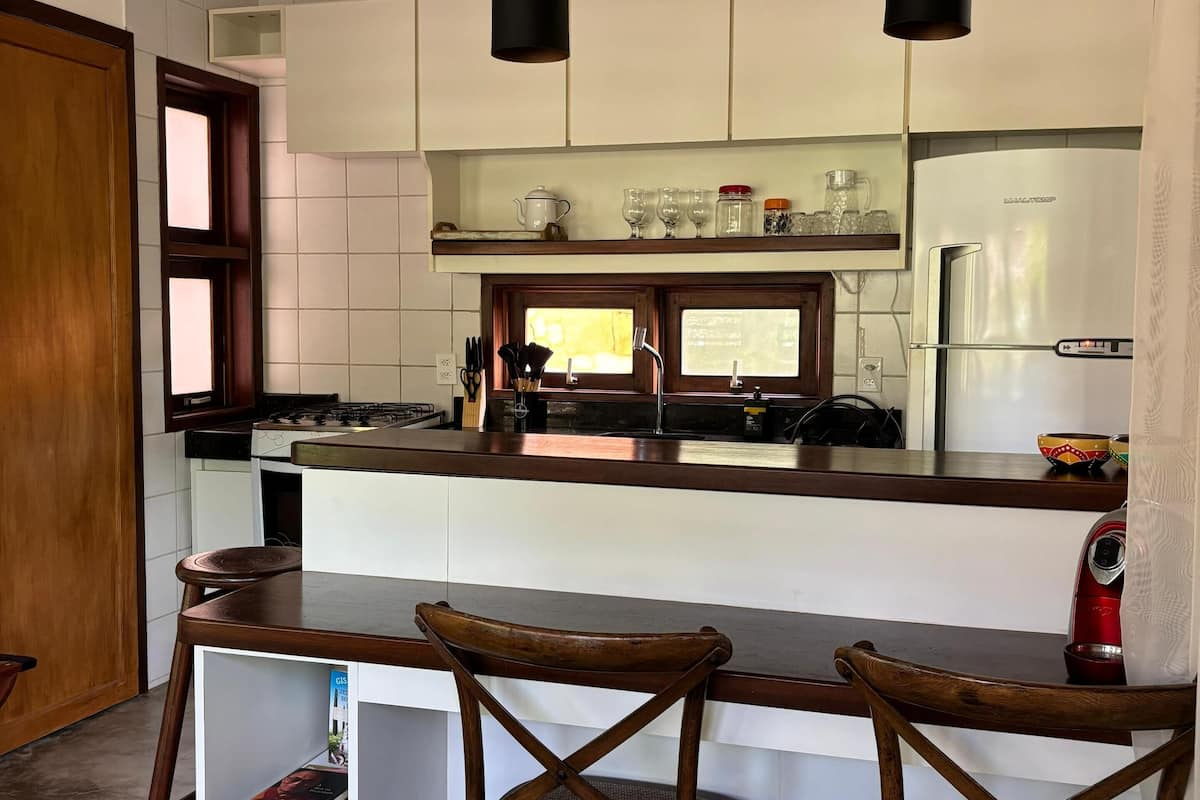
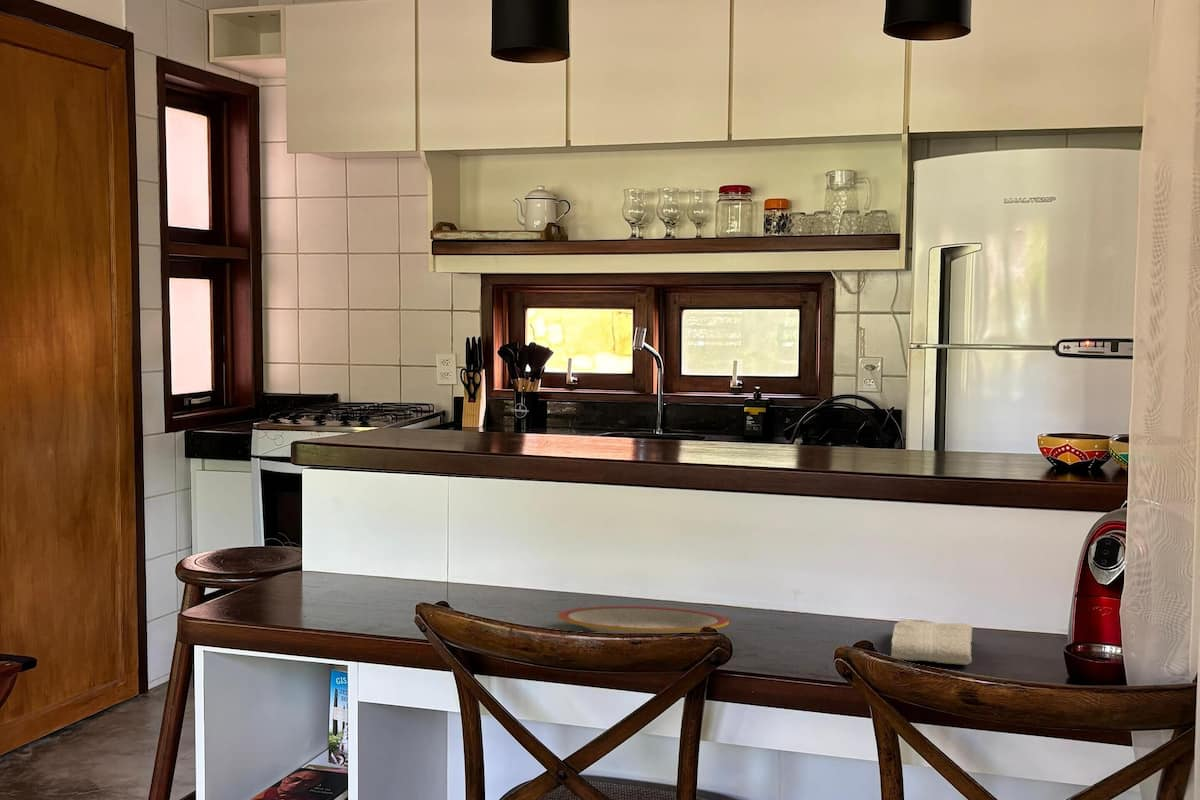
+ washcloth (932, 639)
+ plate (642, 624)
